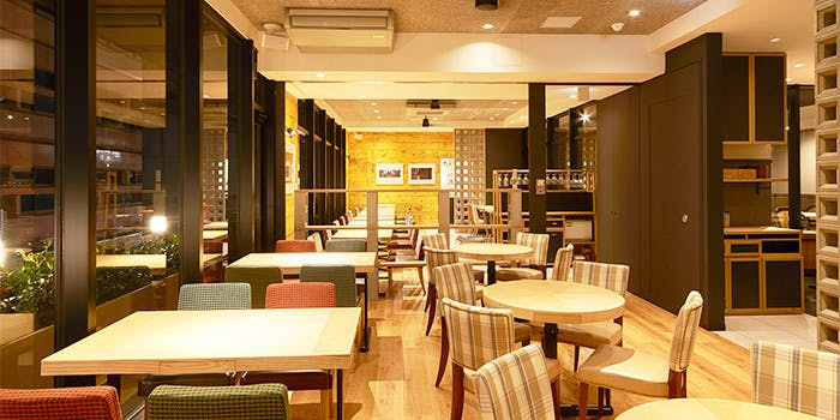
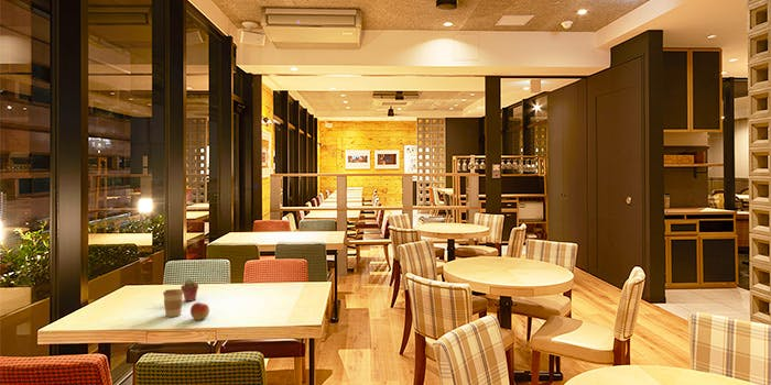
+ apple (199, 310)
+ coffee cup (173, 301)
+ potted succulent (189, 289)
